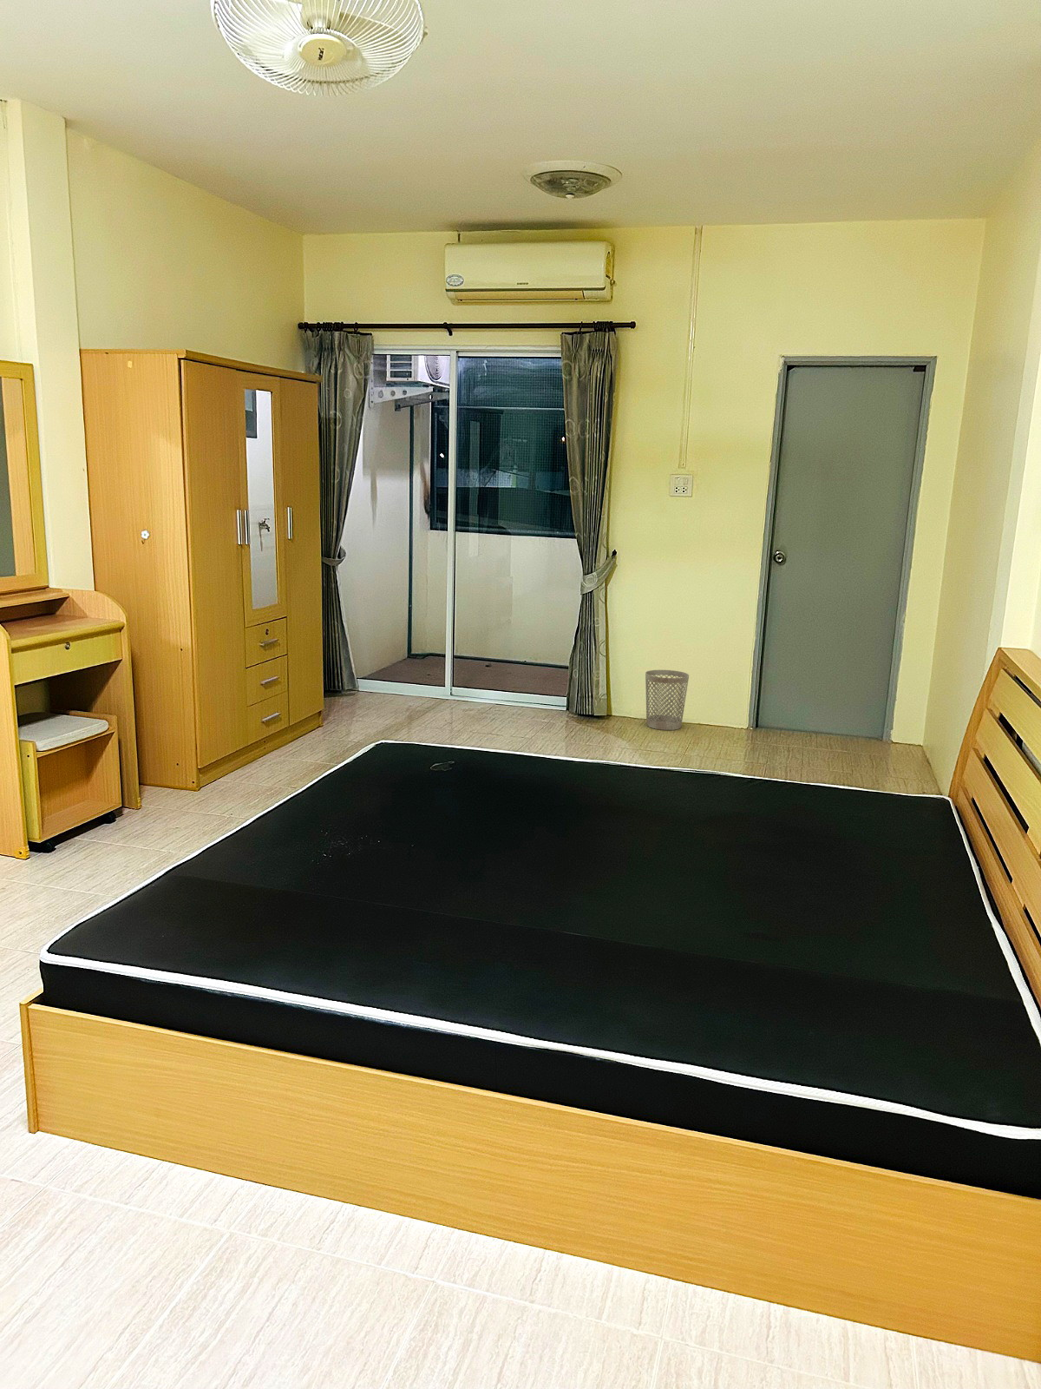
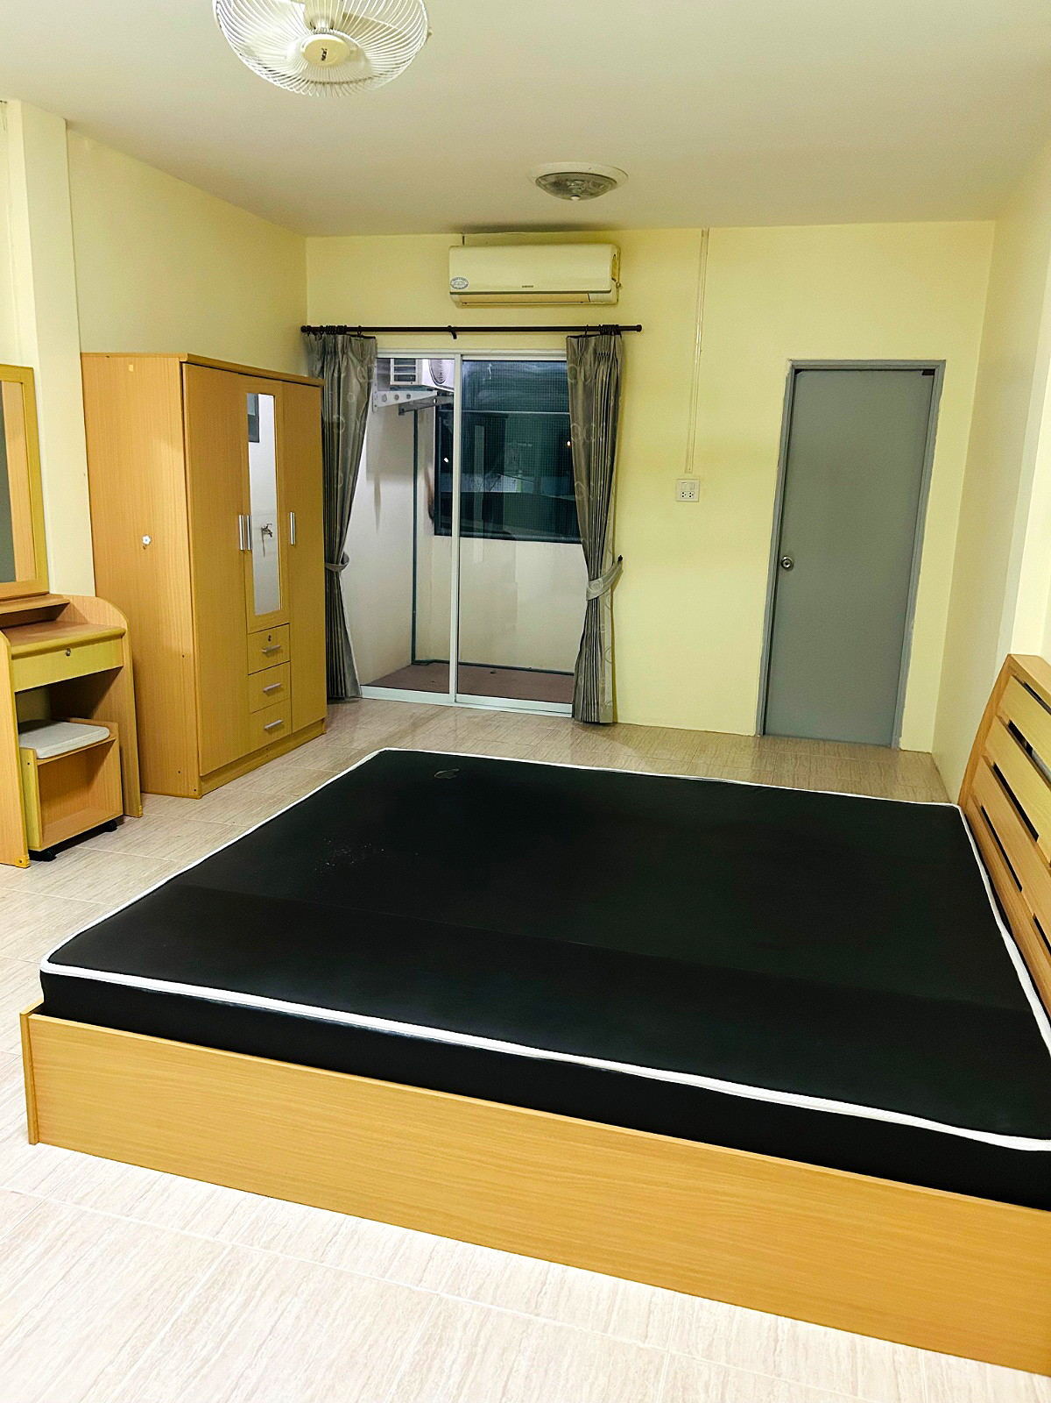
- wastebasket (665, 700)
